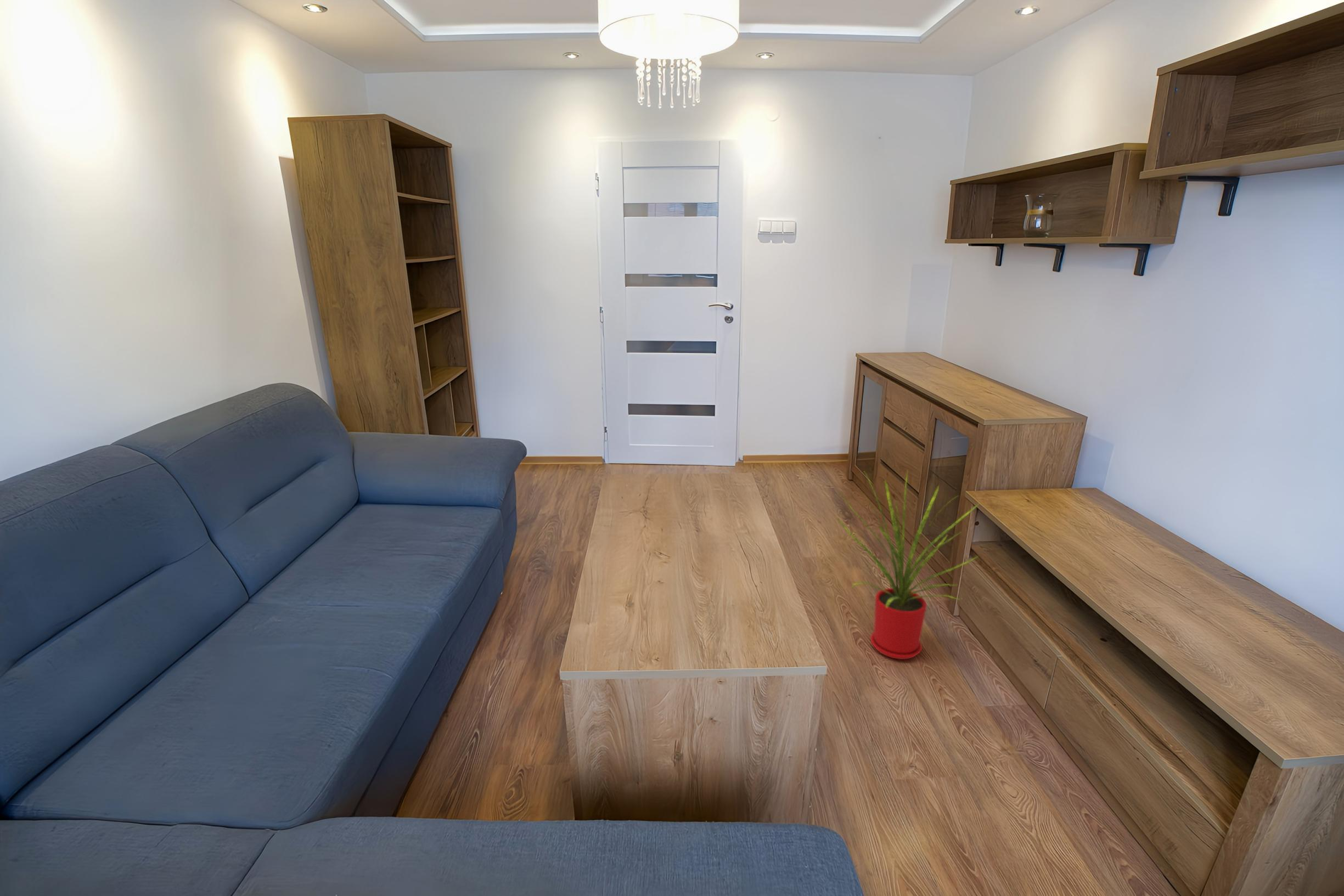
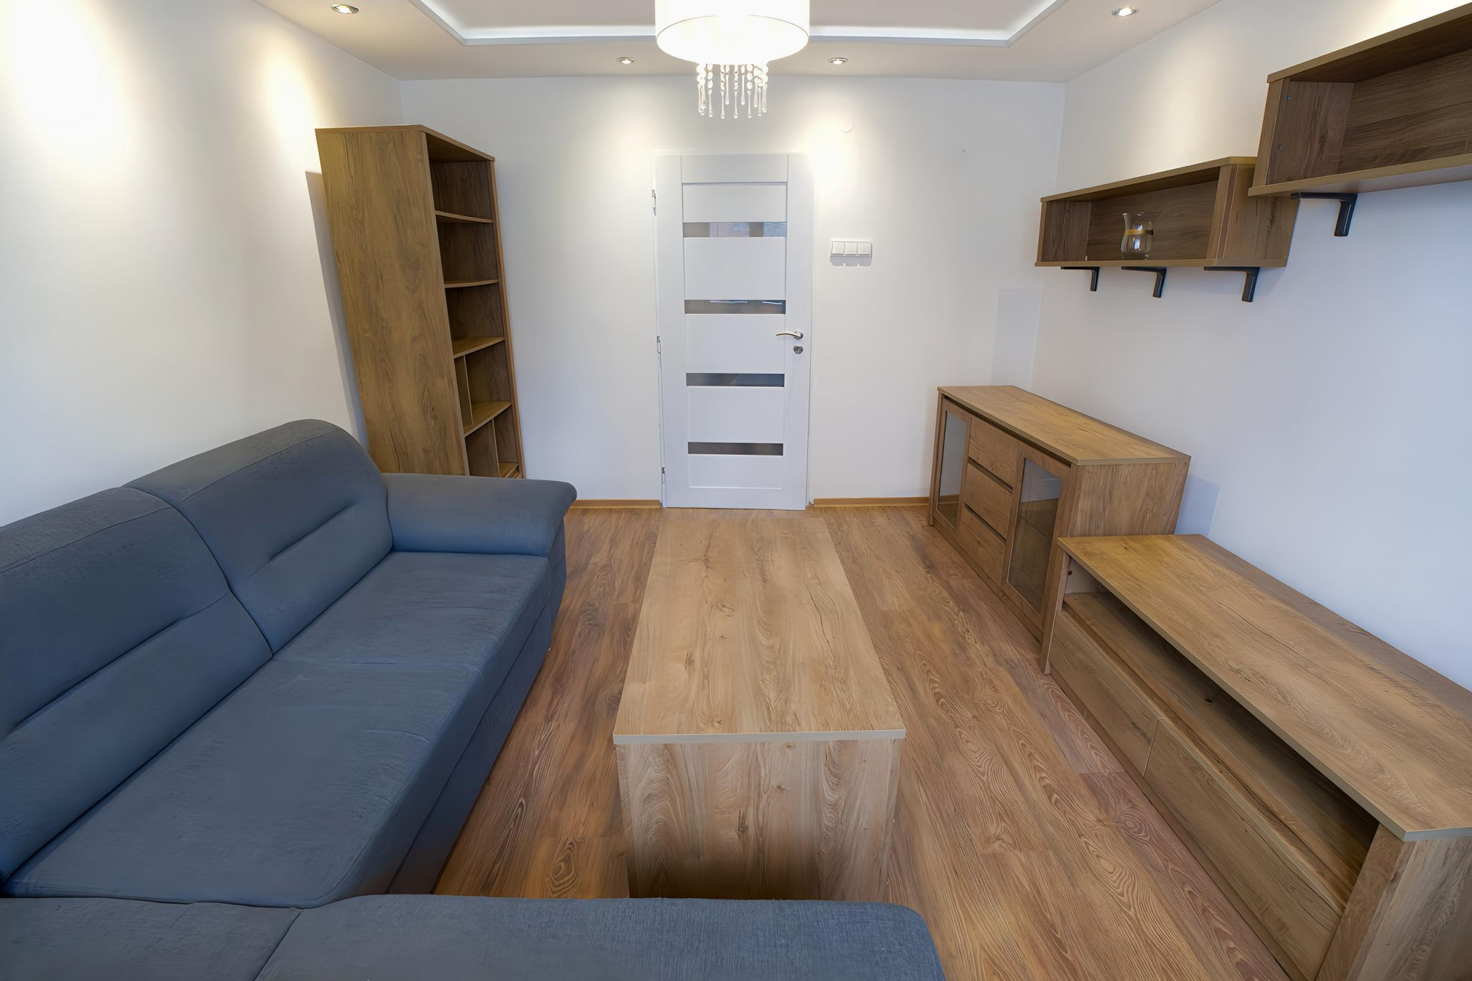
- house plant (907, 570)
